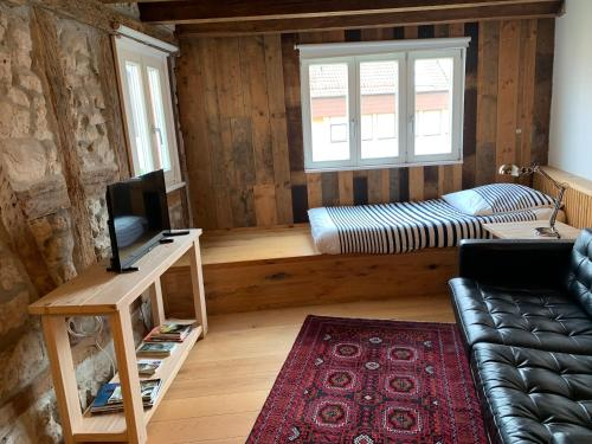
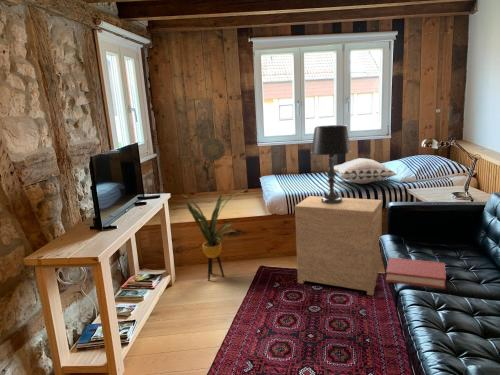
+ hardback book (415, 271)
+ table lamp (331, 164)
+ decorative plate (213, 149)
+ house plant (213, 235)
+ decorative pillow (362, 170)
+ side table (340, 241)
